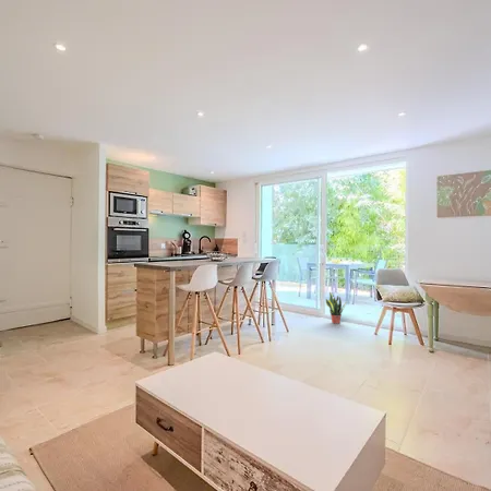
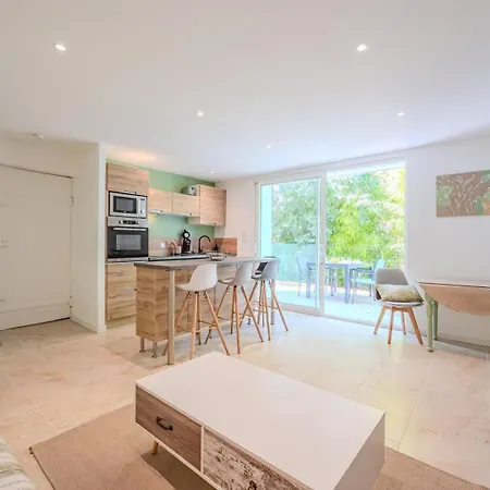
- potted plant (335, 308)
